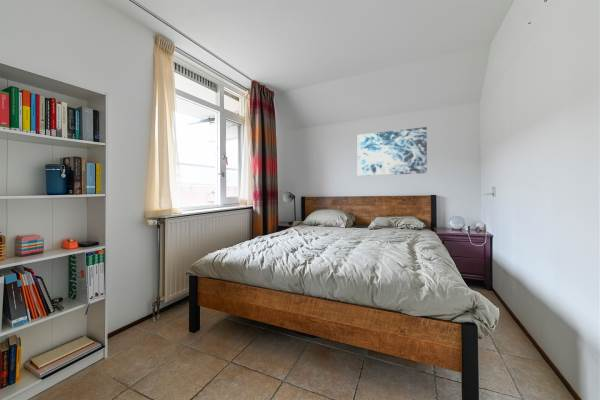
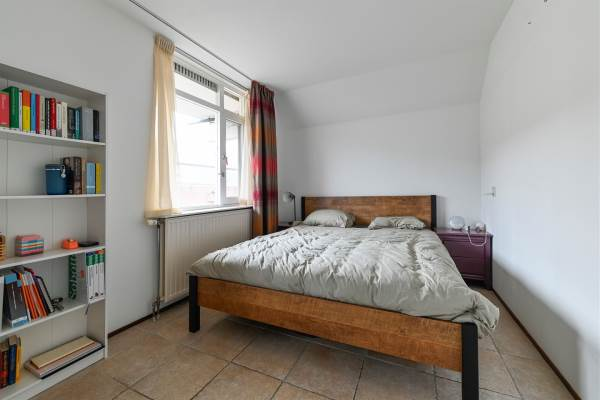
- wall art (390, 153)
